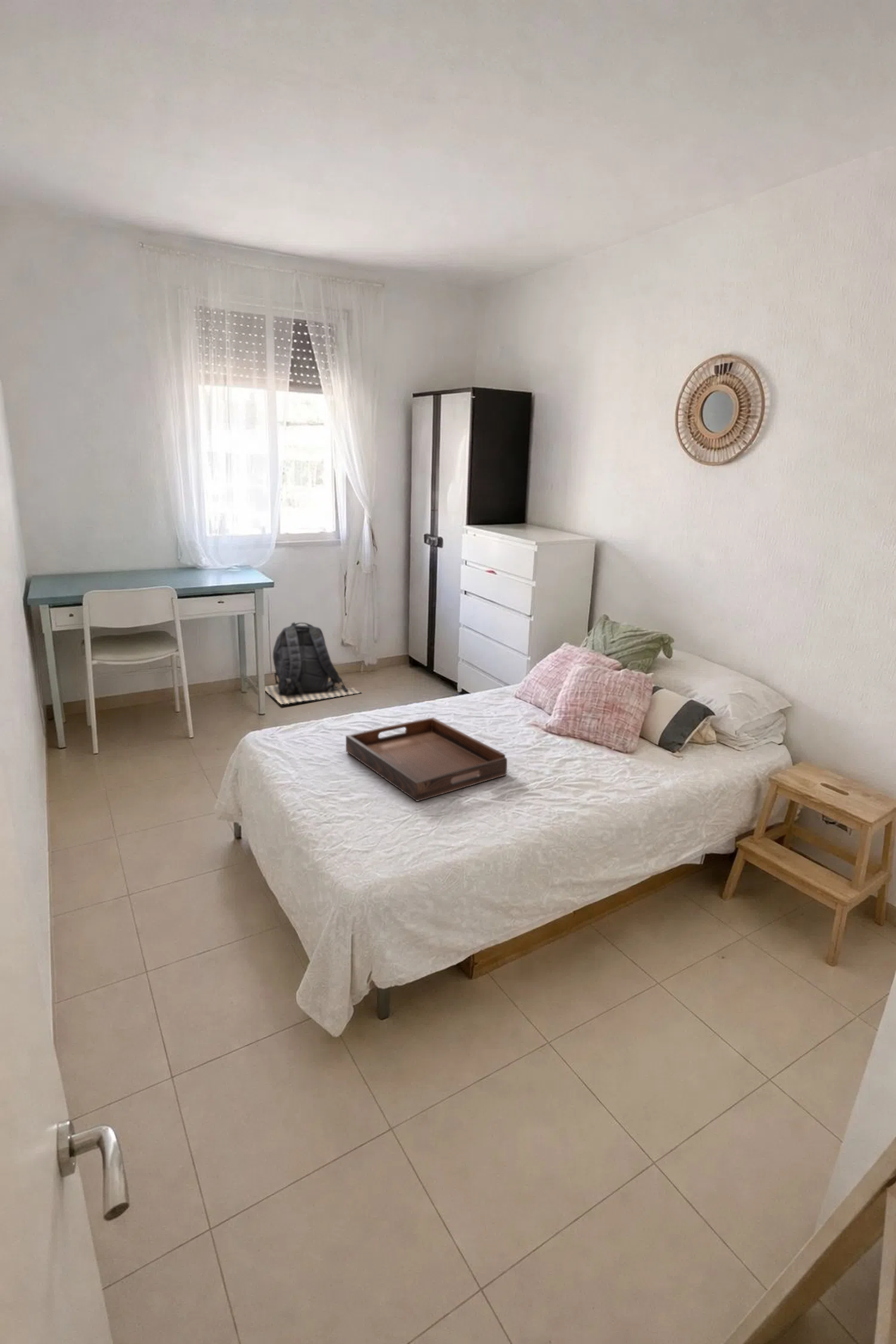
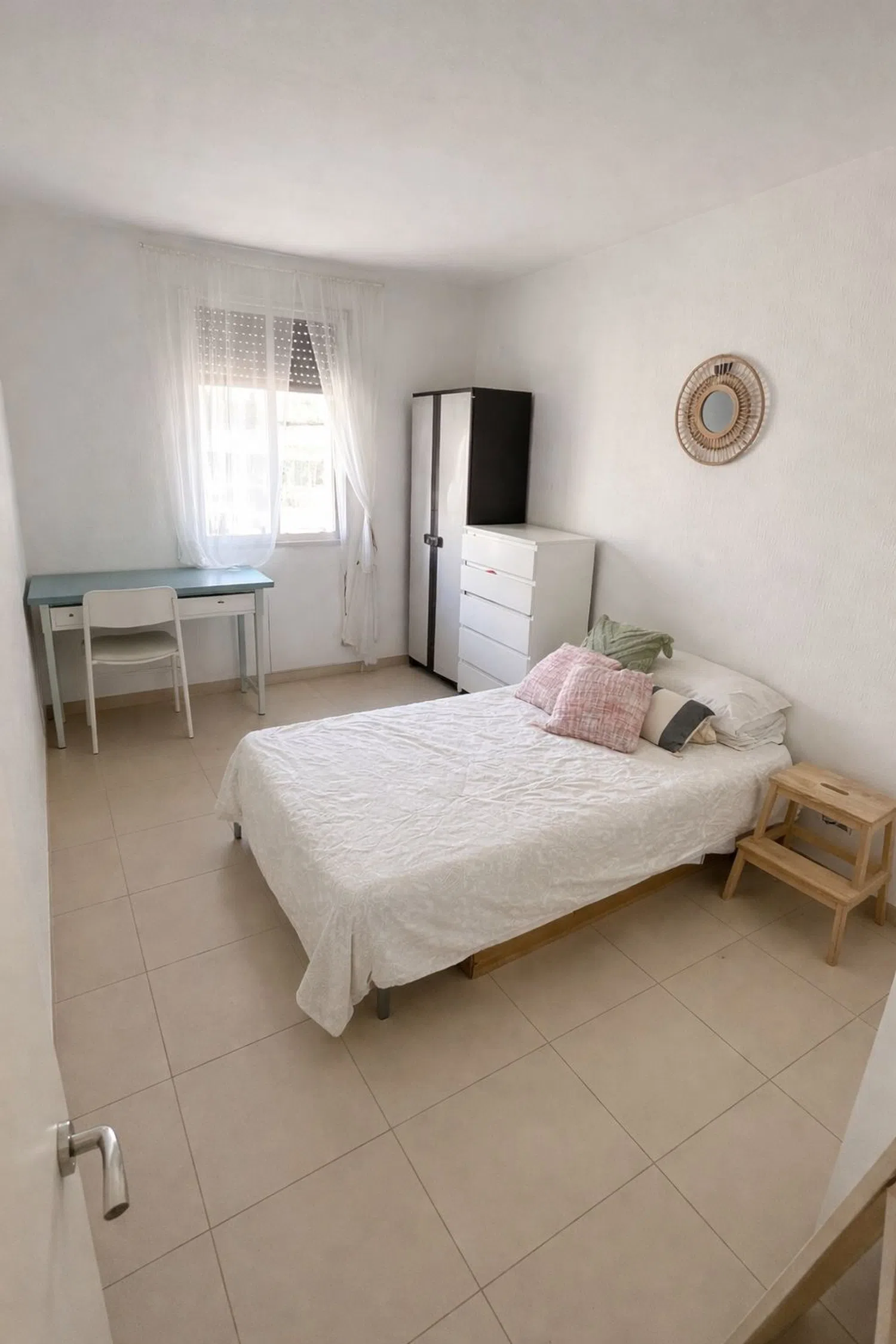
- backpack (310, 657)
- serving tray (425, 754)
